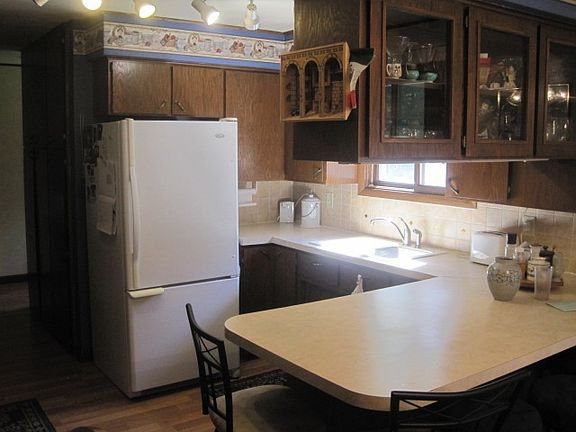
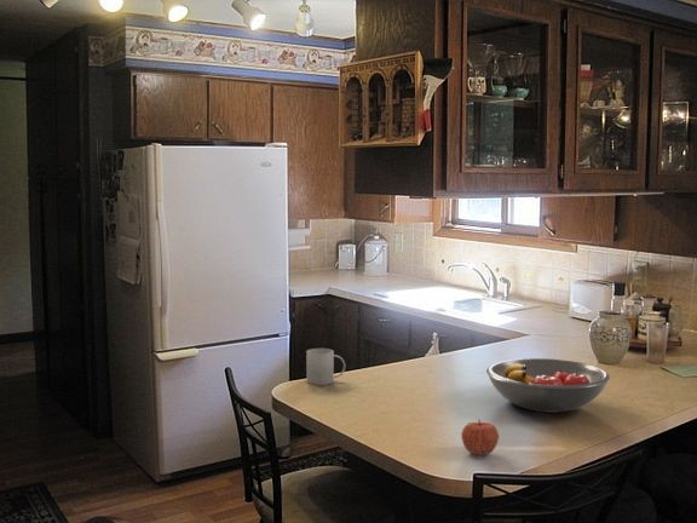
+ fruit bowl (546, 384)
+ mug (326, 366)
+ apple (479, 436)
